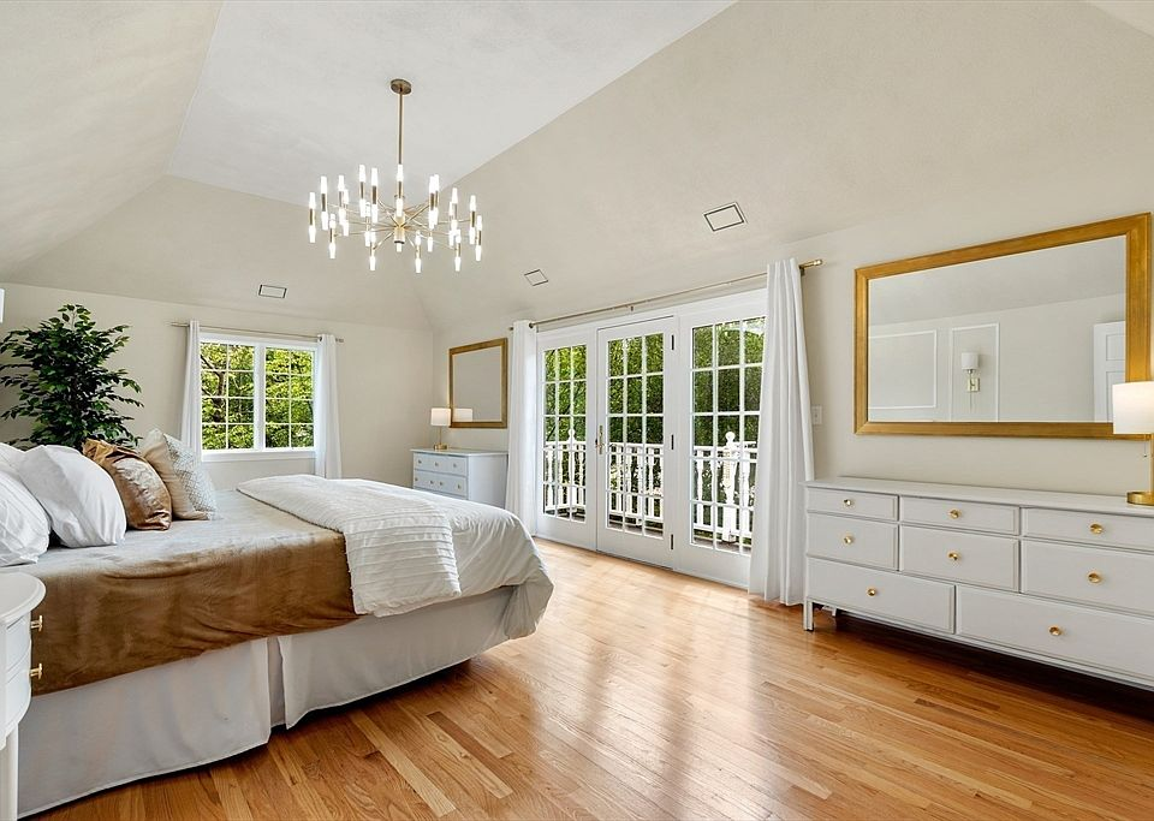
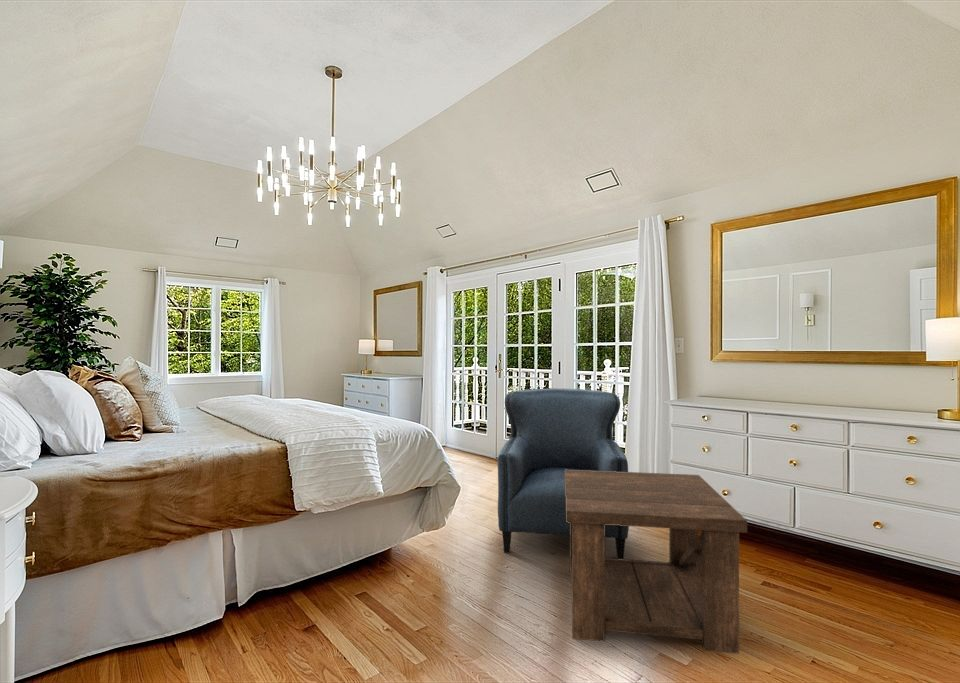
+ side table (640, 560)
+ armchair (561, 463)
